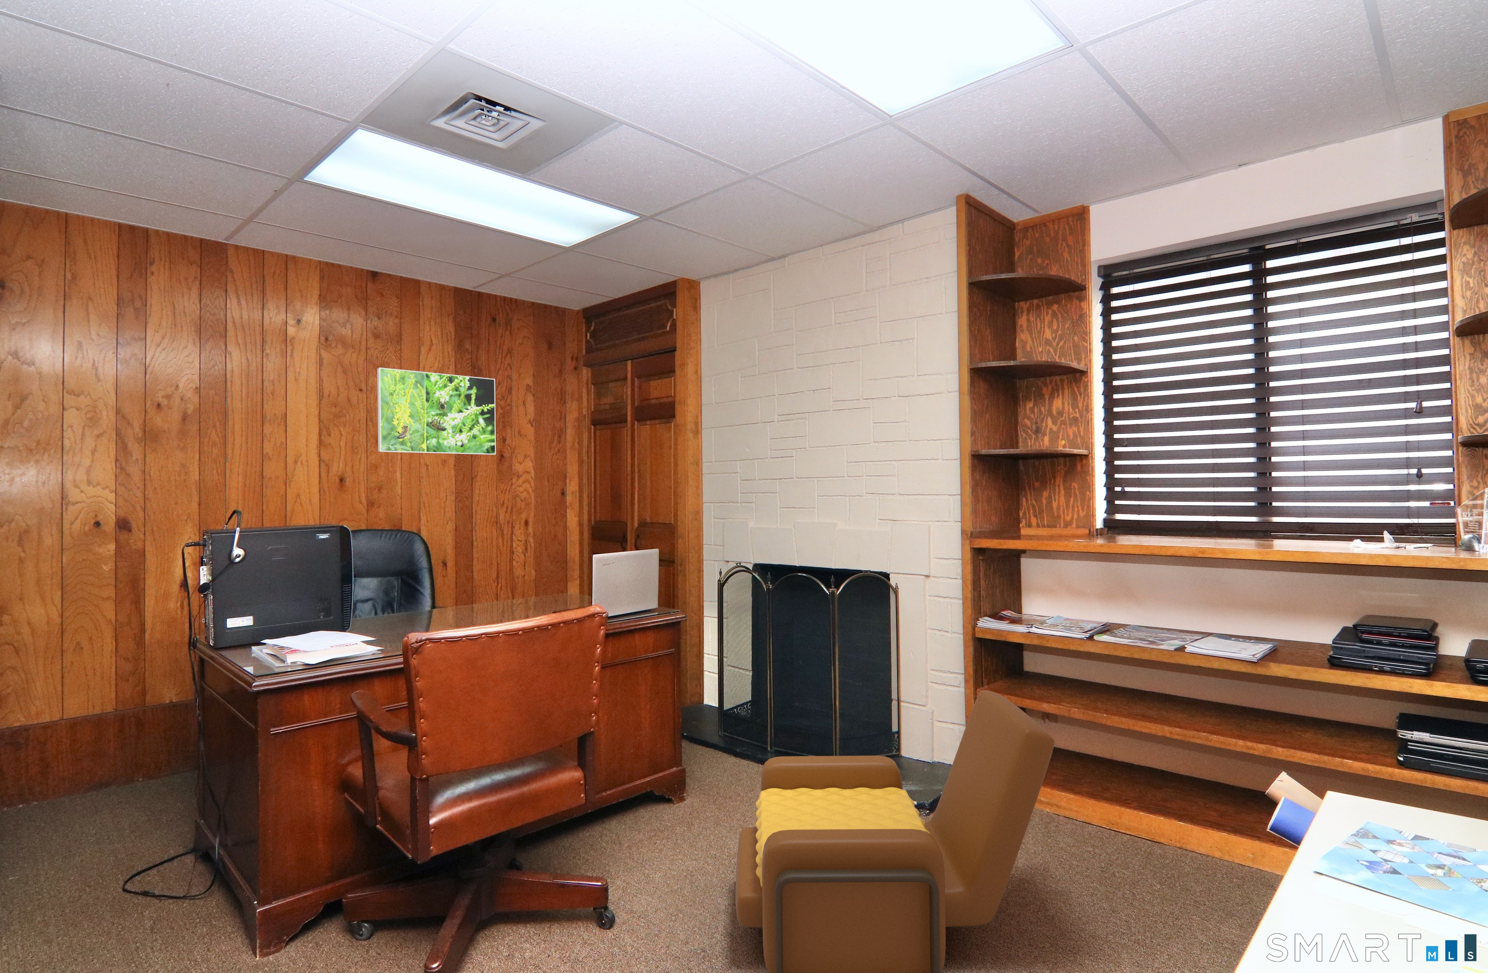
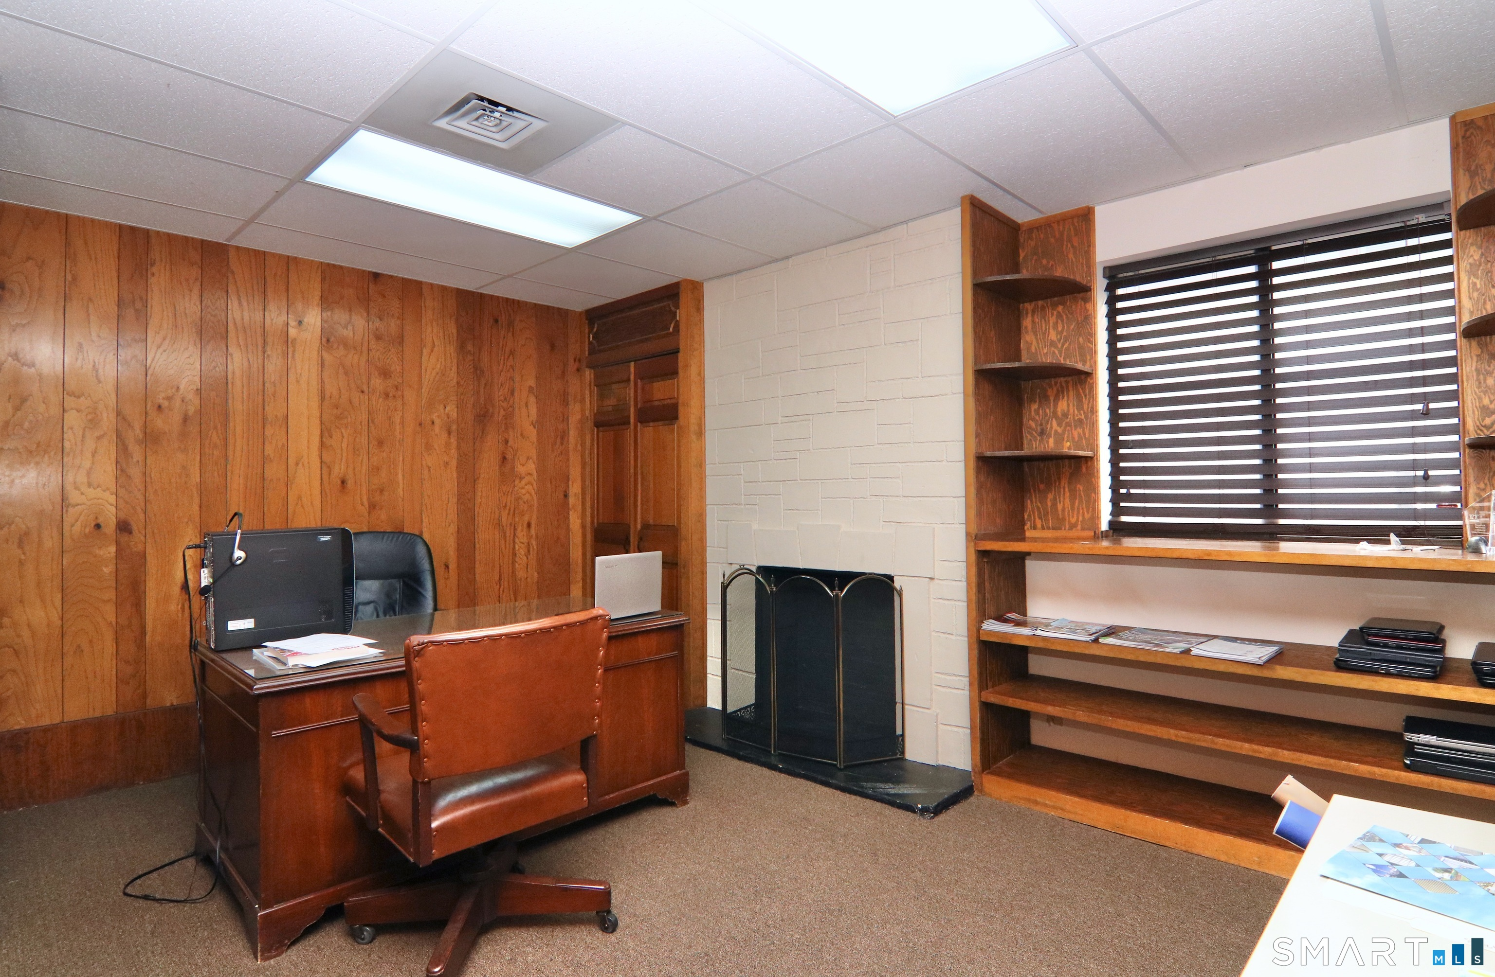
- armchair (883, 813)
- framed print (439, 413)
